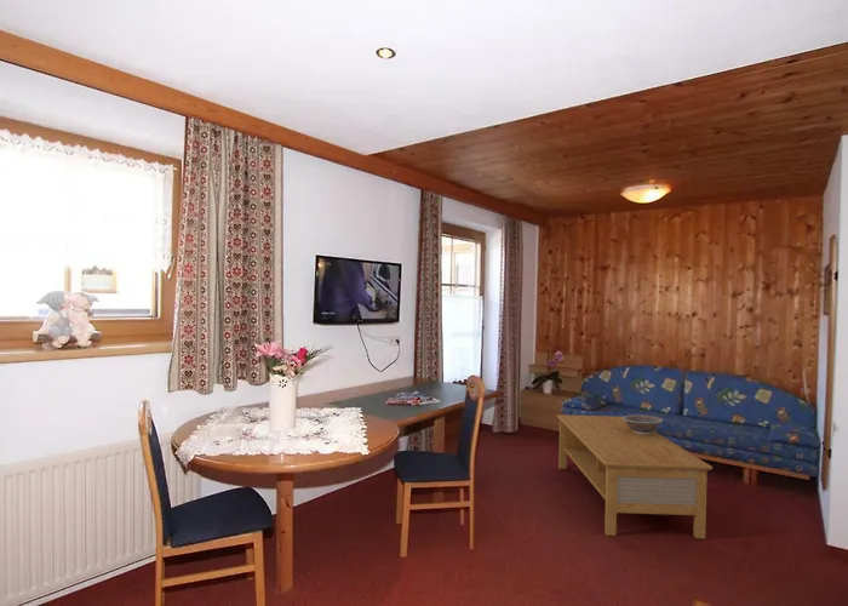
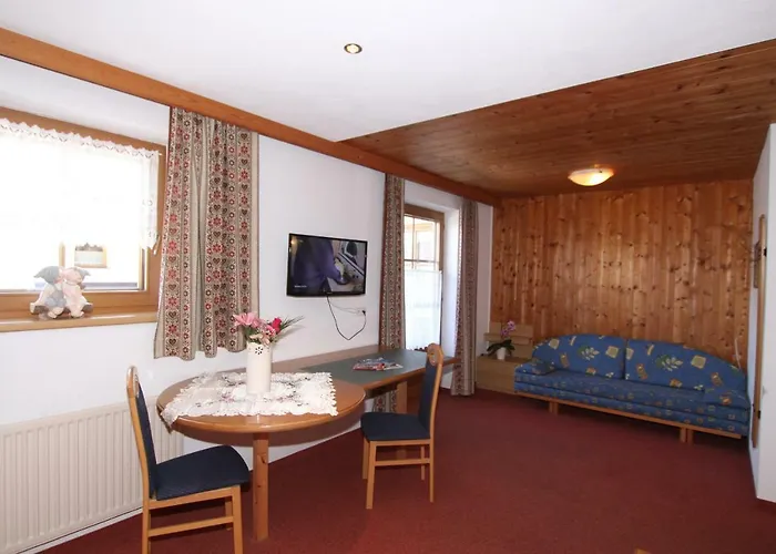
- decorative bowl (642, 424)
- coffee table (620, 465)
